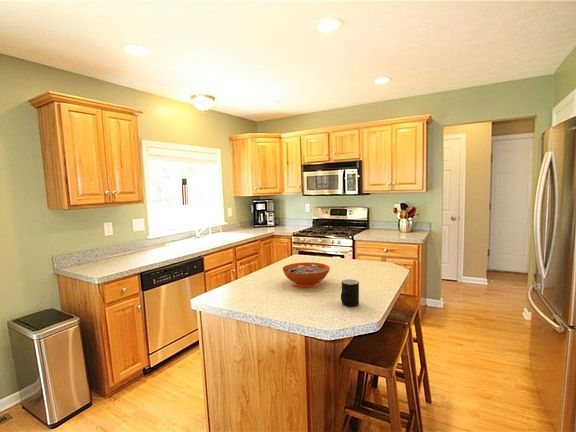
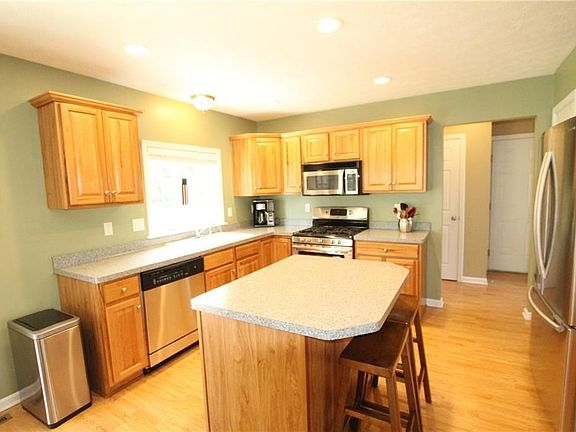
- decorative bowl (306, 275)
- mug (348, 294)
